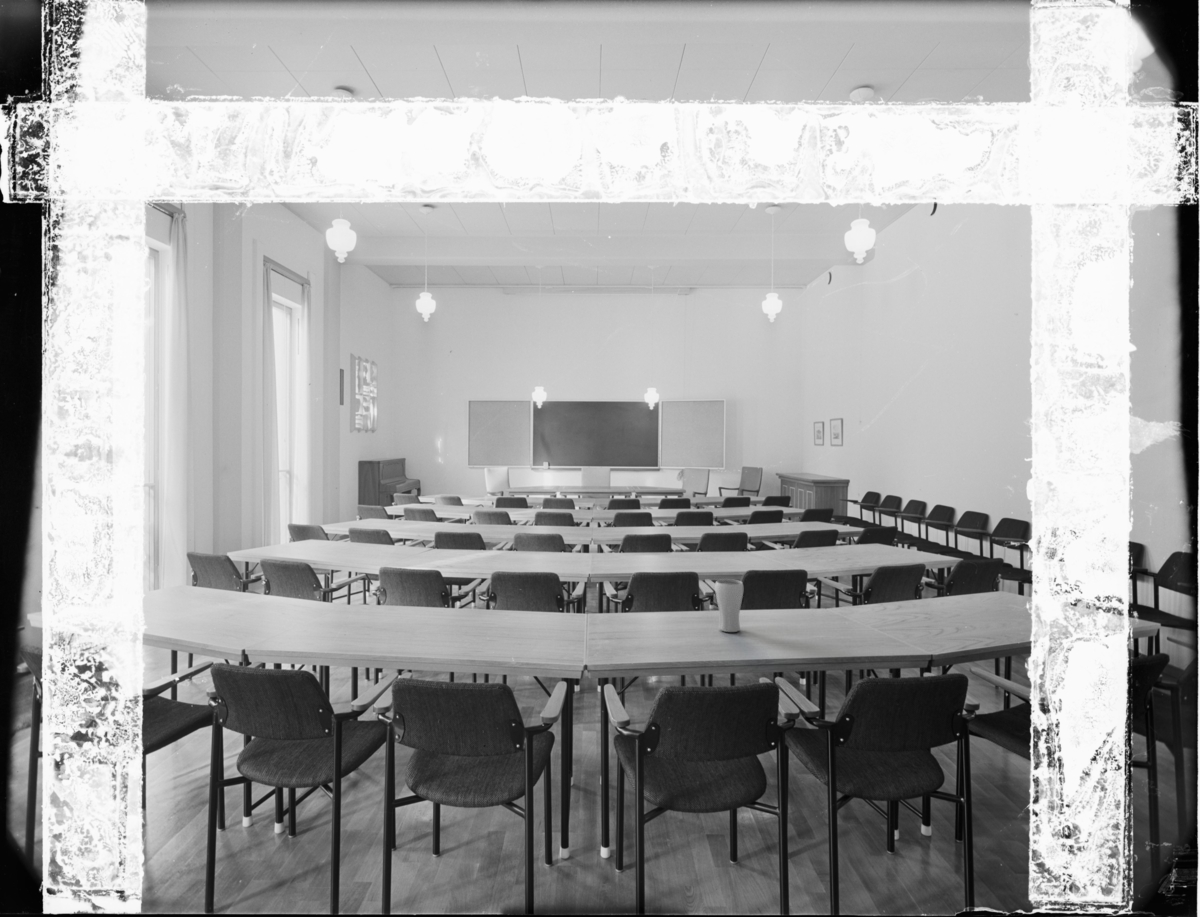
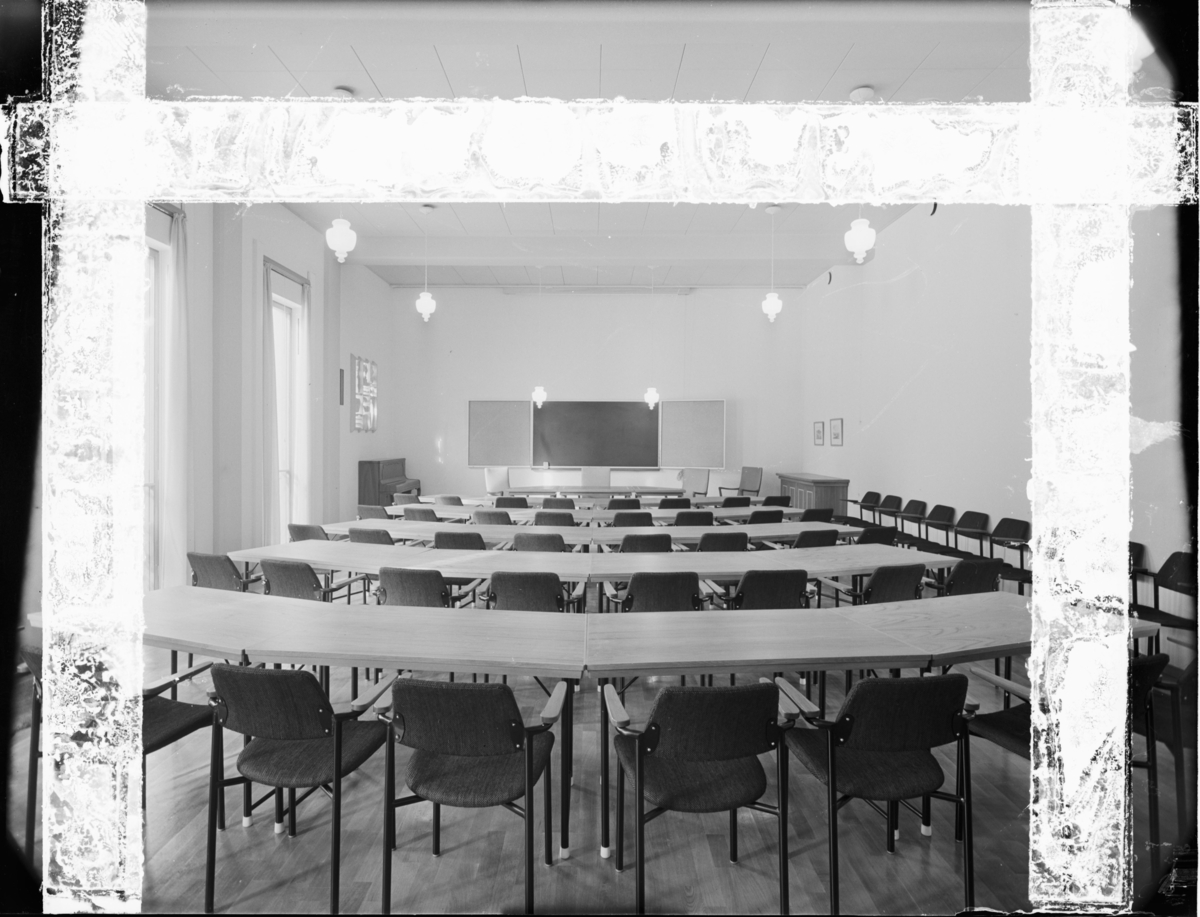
- drinking glass (729, 605)
